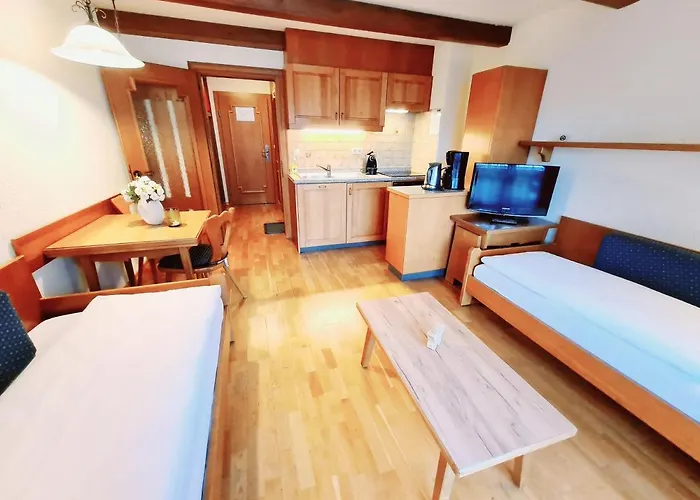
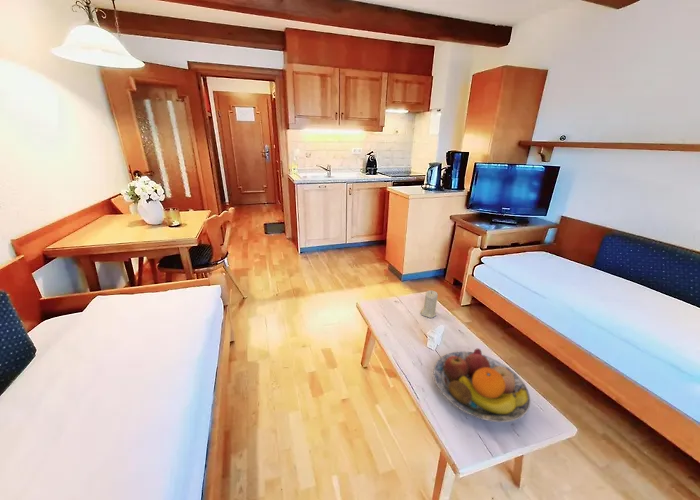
+ candle (429, 302)
+ fruit bowl (480, 378)
